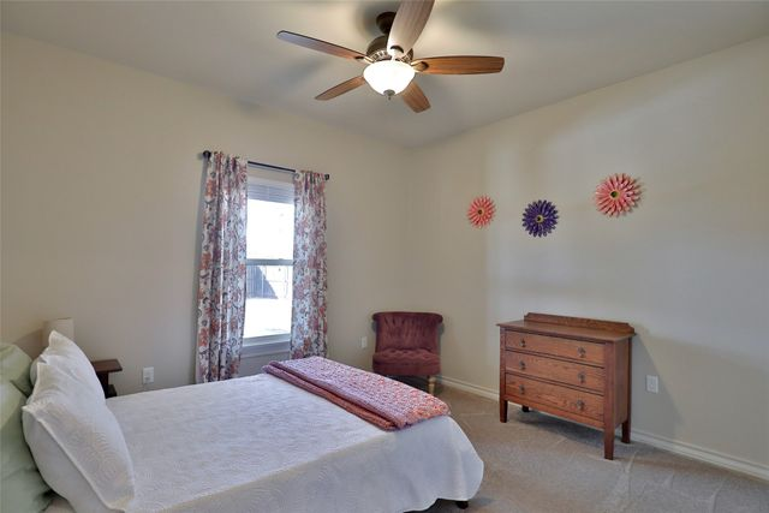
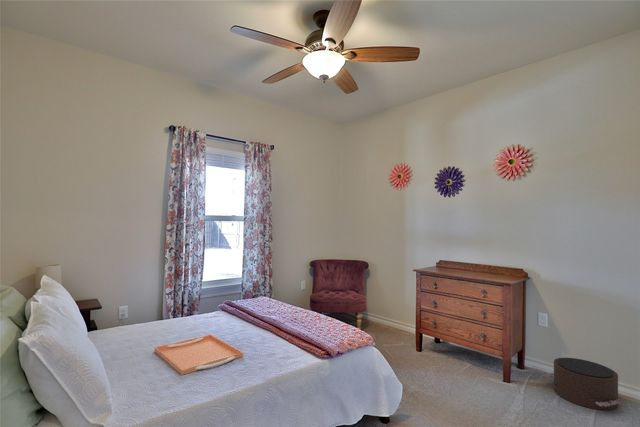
+ serving tray (198, 351)
+ pouf (580, 381)
